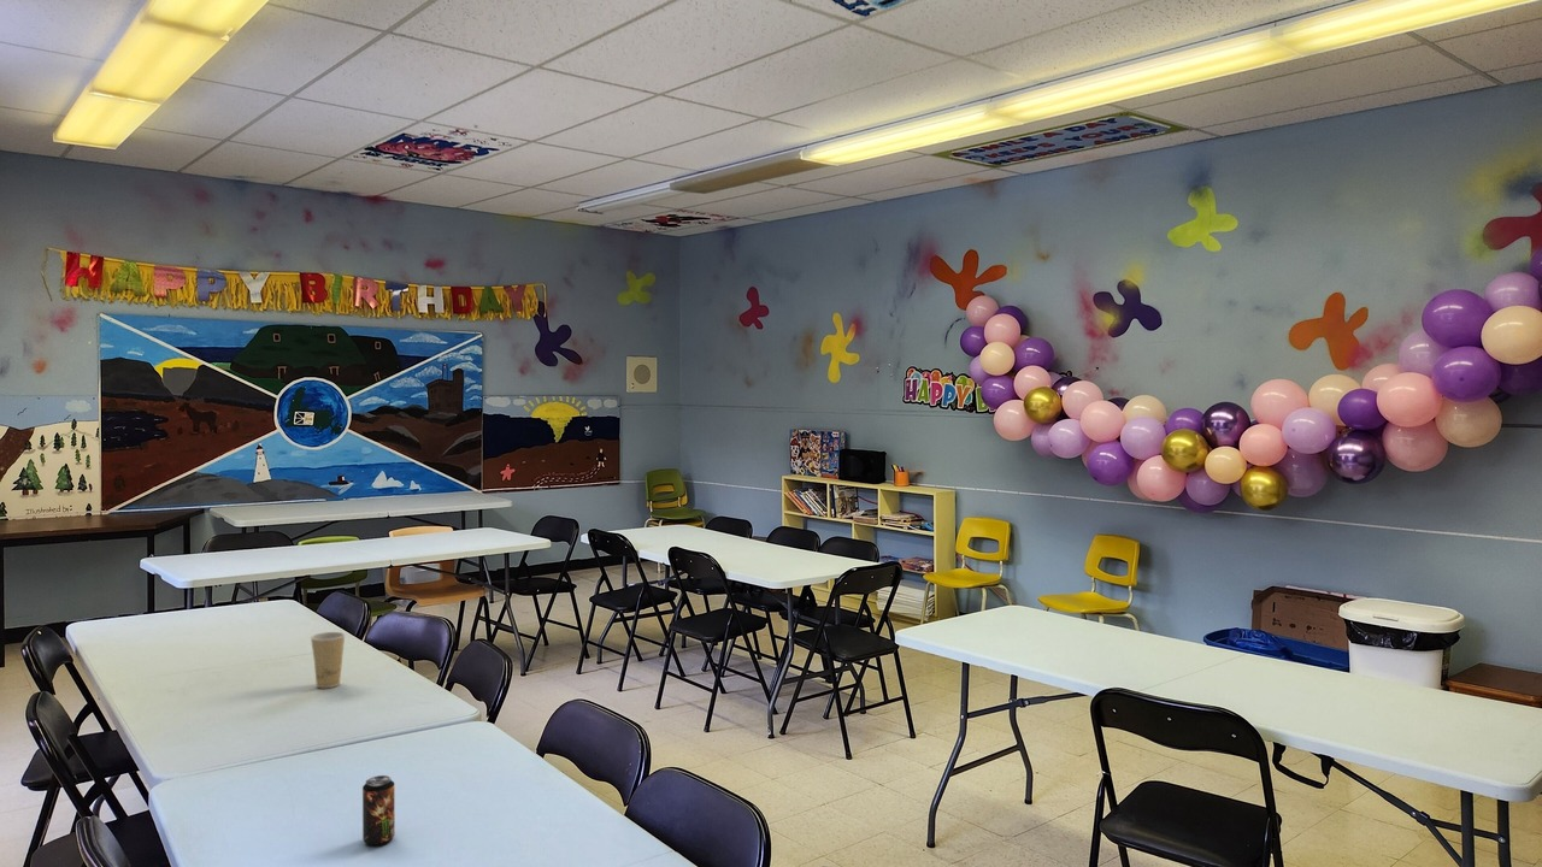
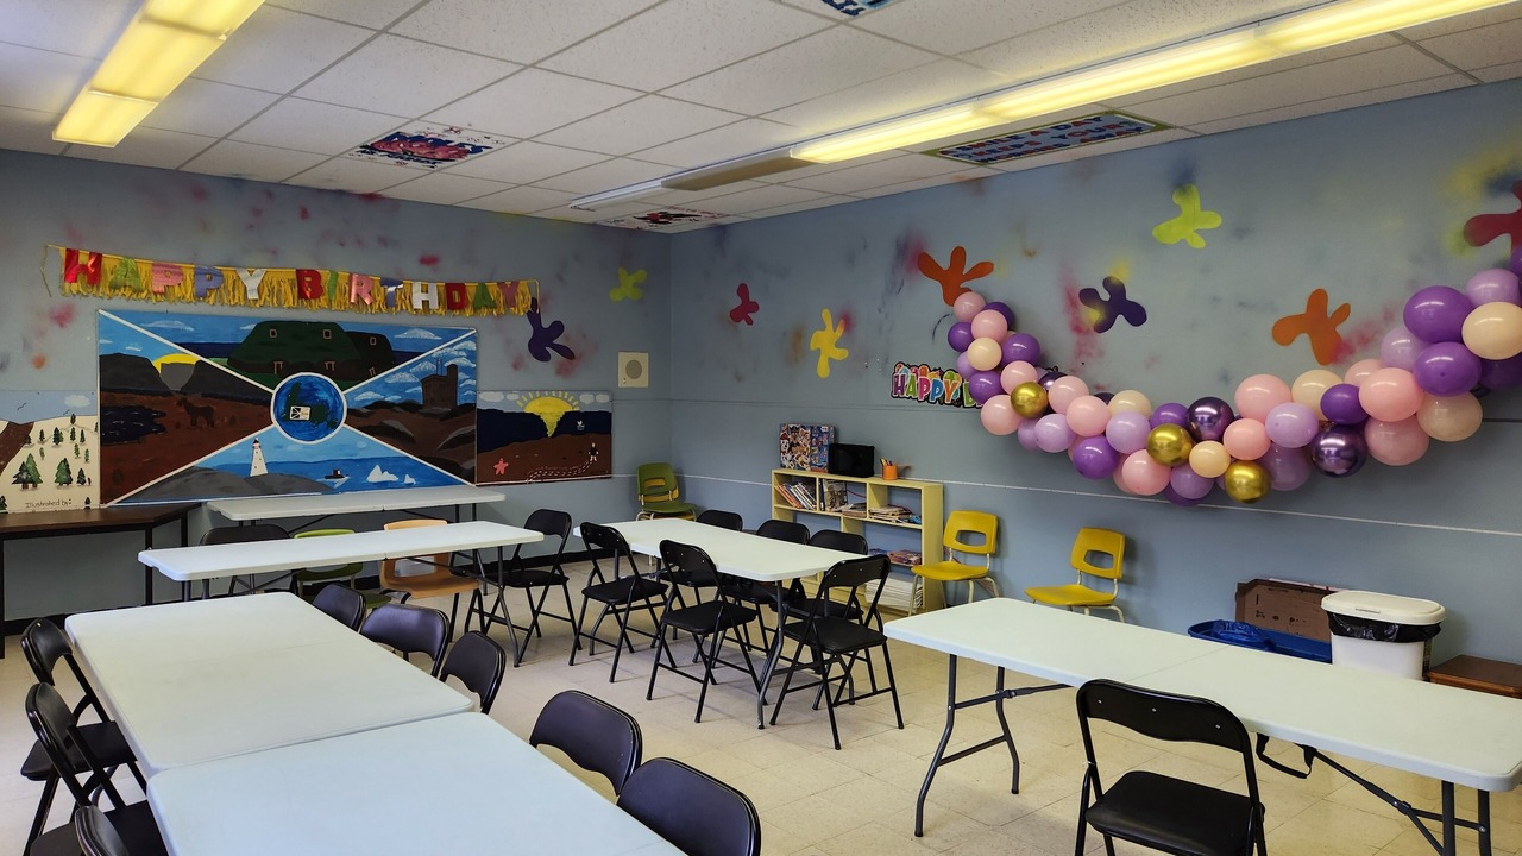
- paper cup (328, 660)
- beverage can (378, 809)
